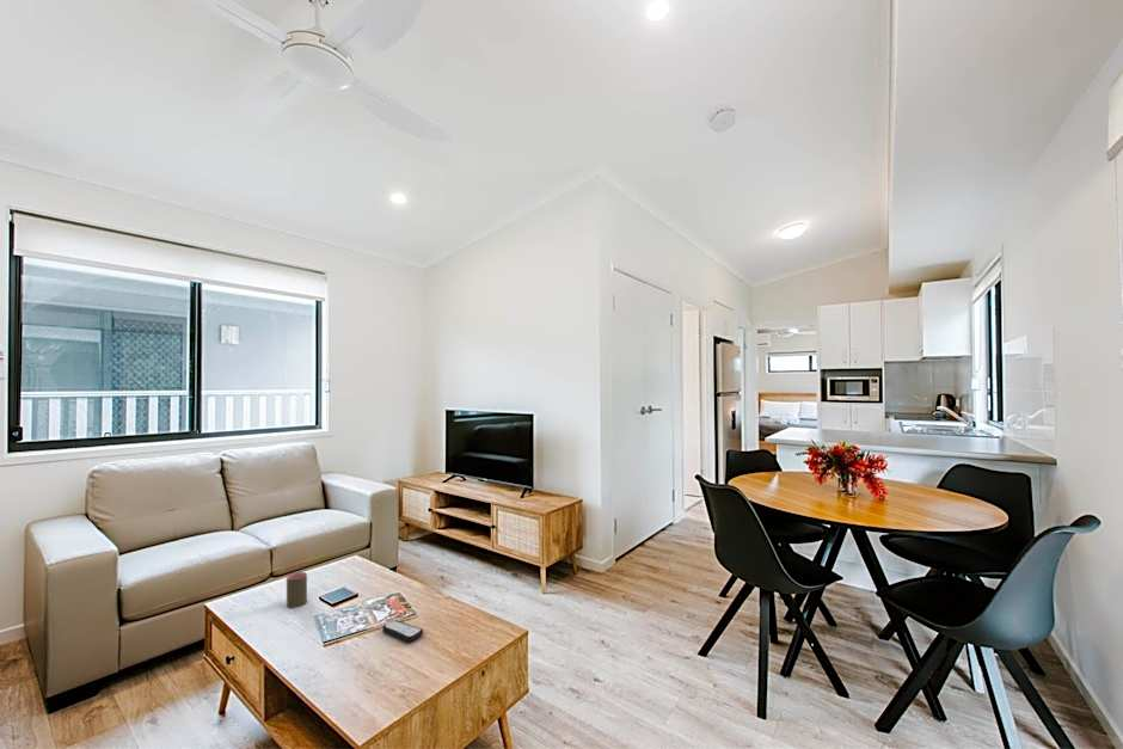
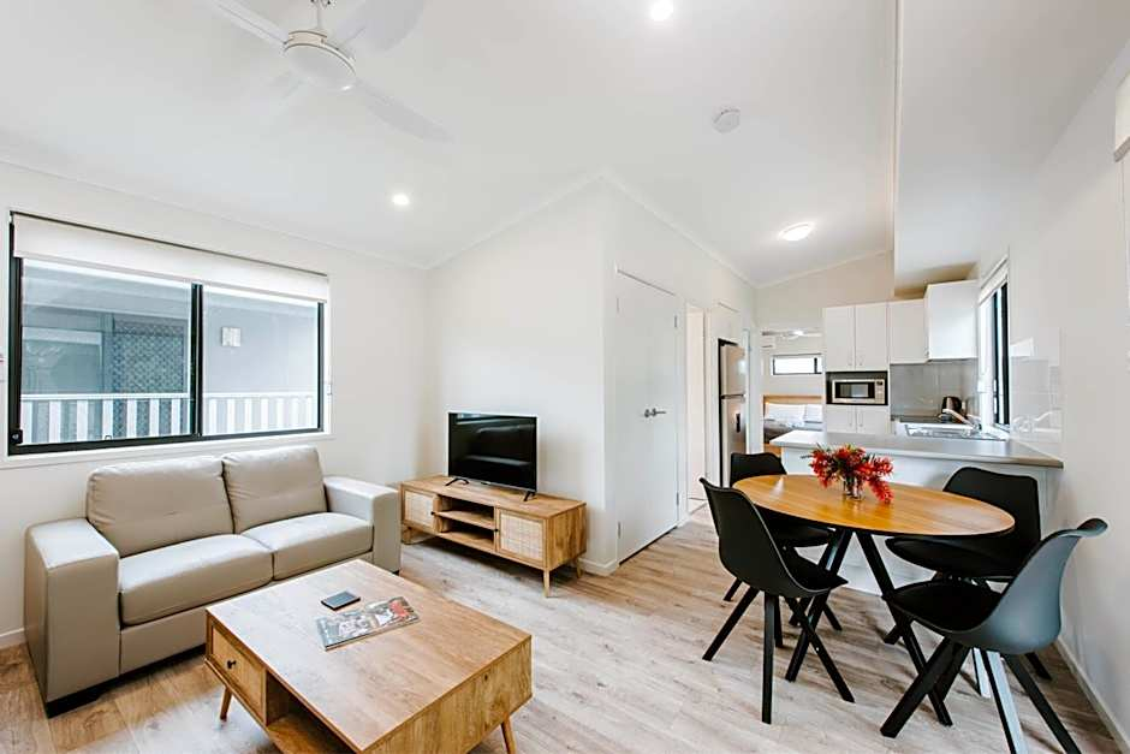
- remote control (401, 630)
- cup (296, 590)
